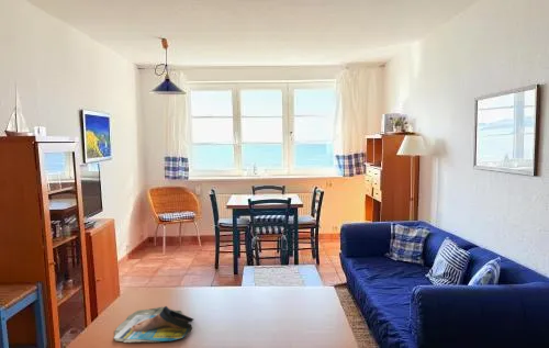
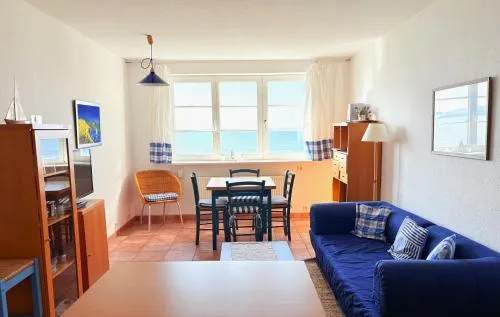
- magazine (157, 314)
